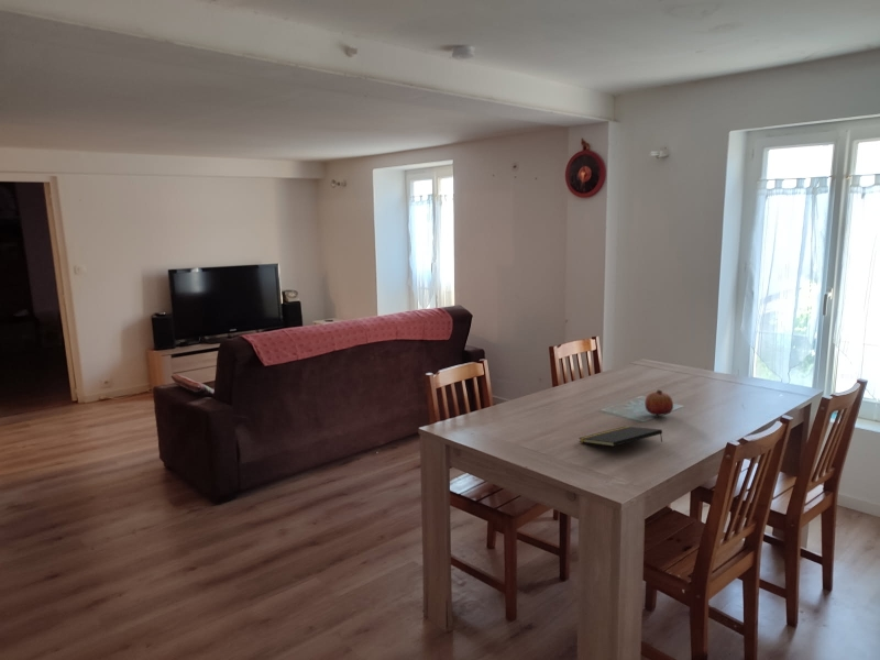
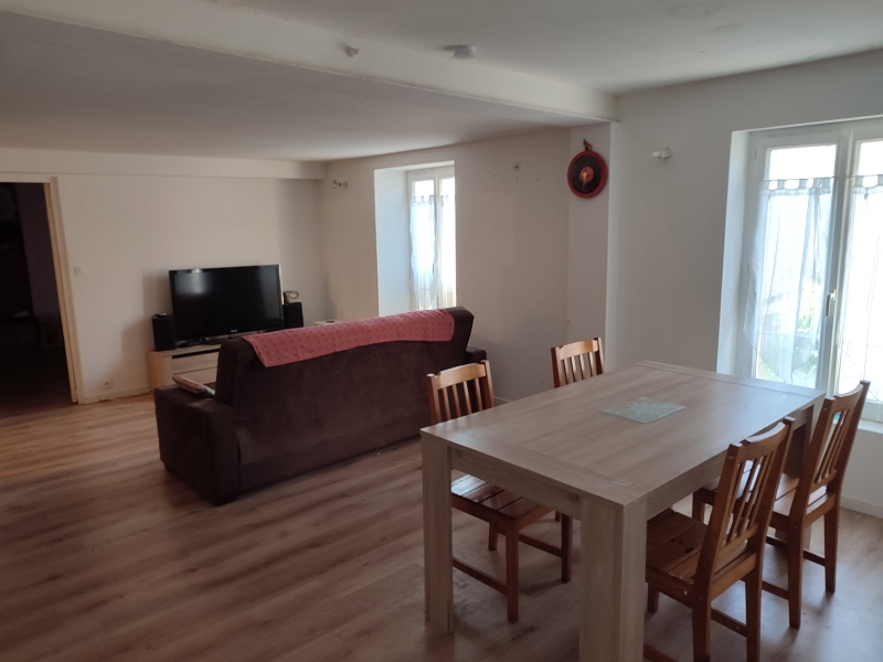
- notepad (619, 436)
- fruit (658, 403)
